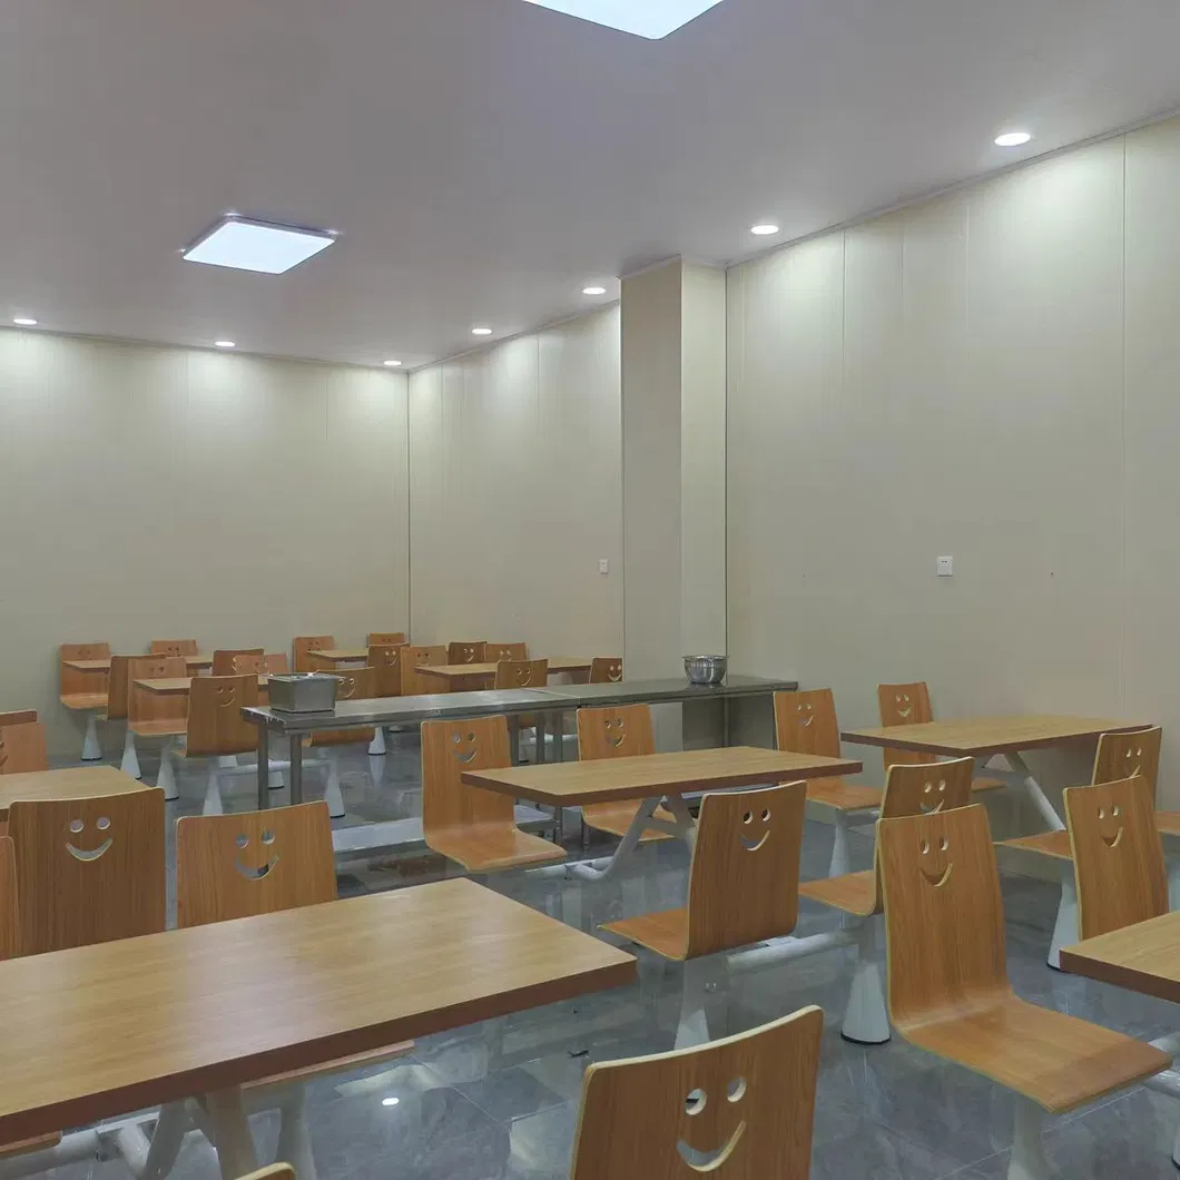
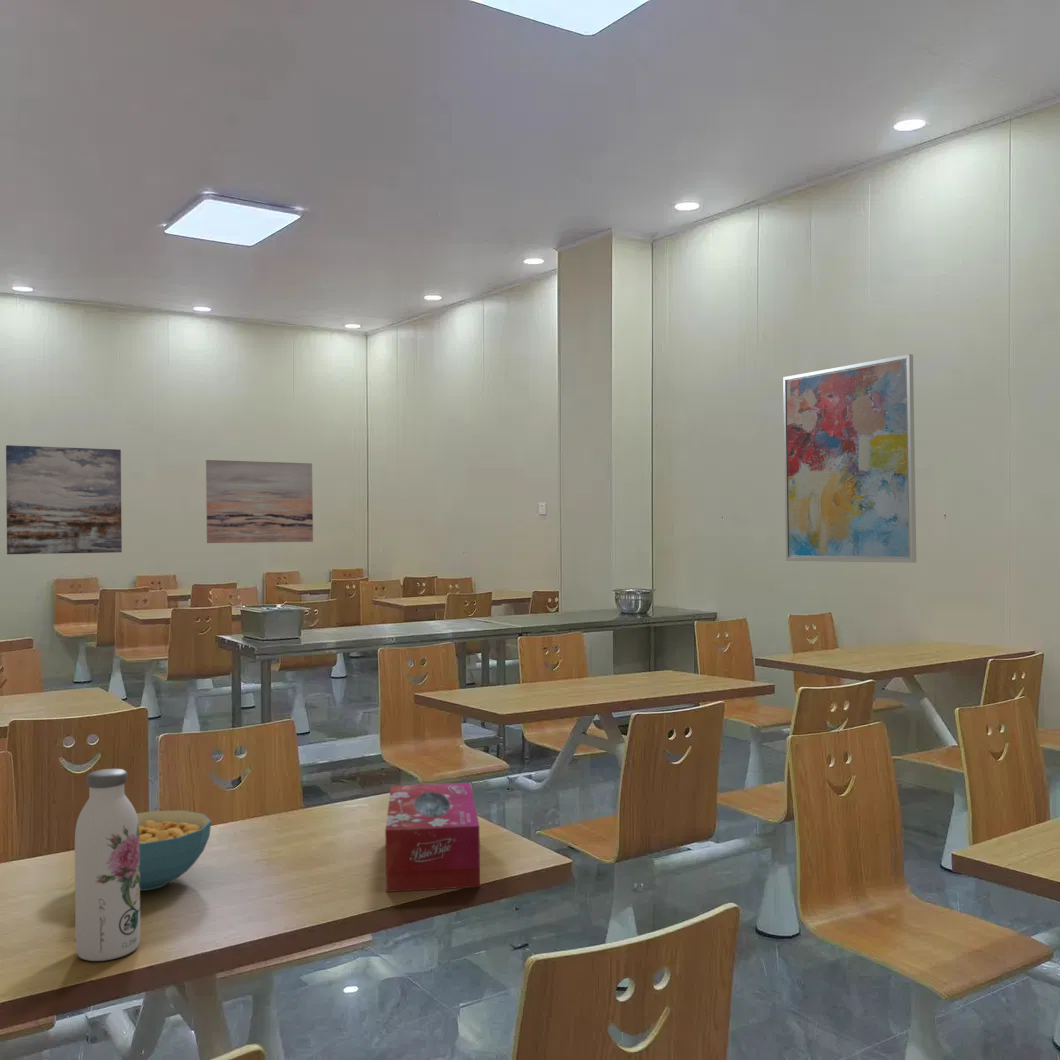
+ tissue box (432, 832)
+ wall art (845, 464)
+ water bottle (107, 860)
+ cereal bowl (149, 855)
+ wall art (65, 500)
+ wall art (261, 502)
